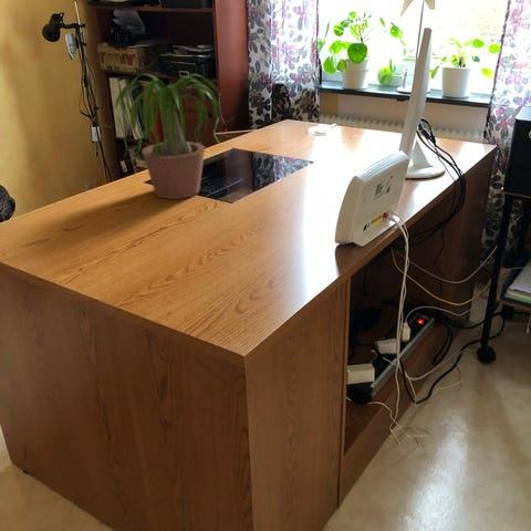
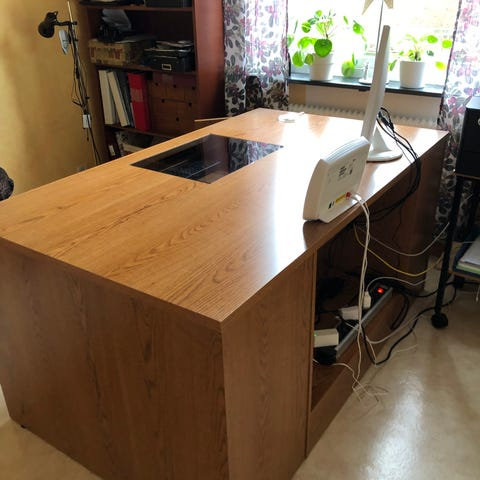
- potted plant (158, 138)
